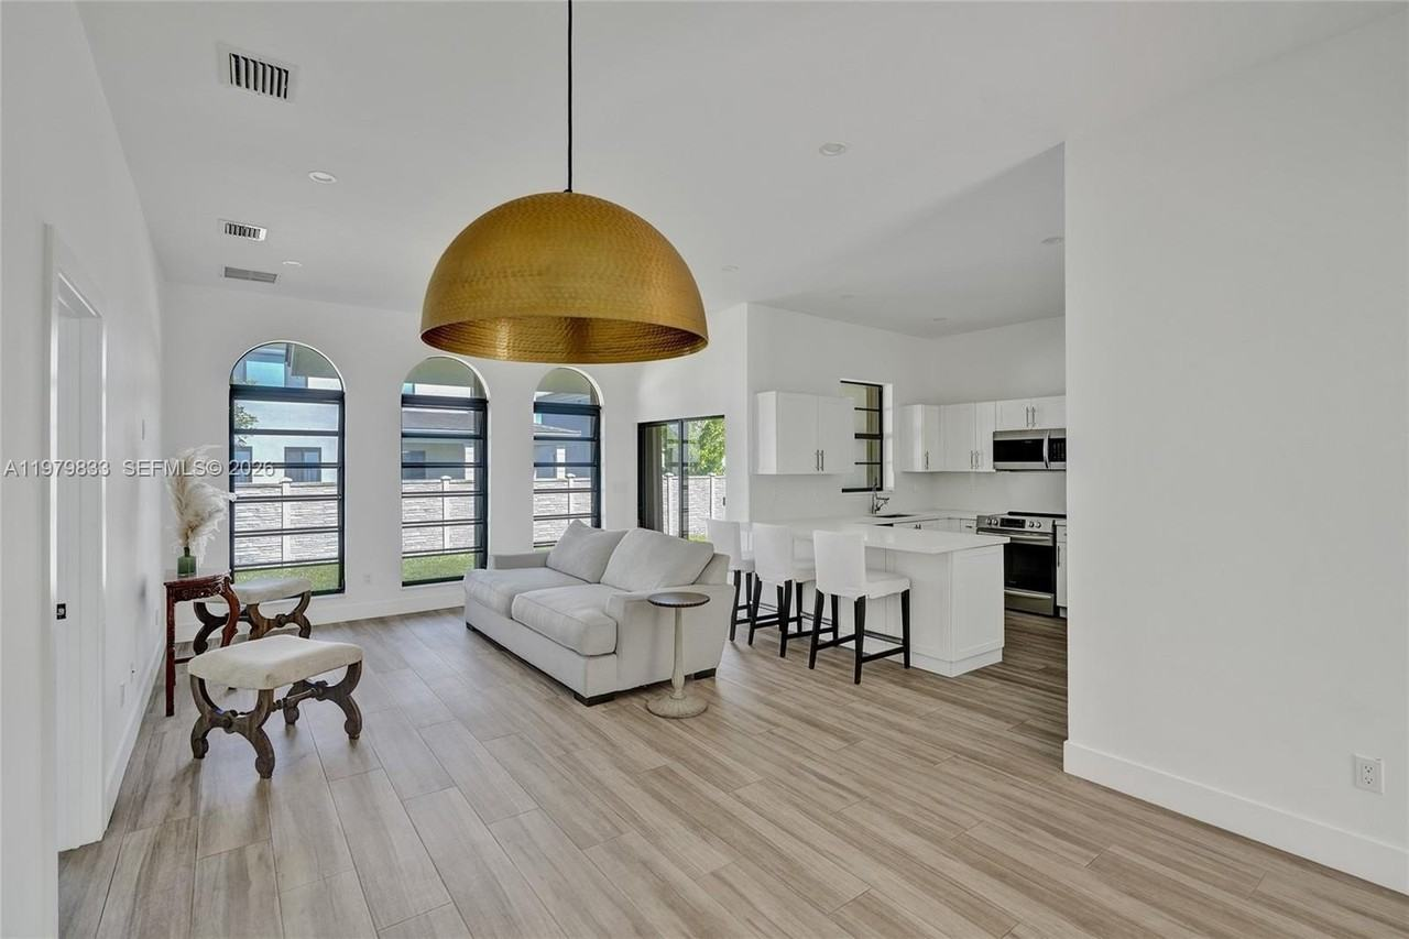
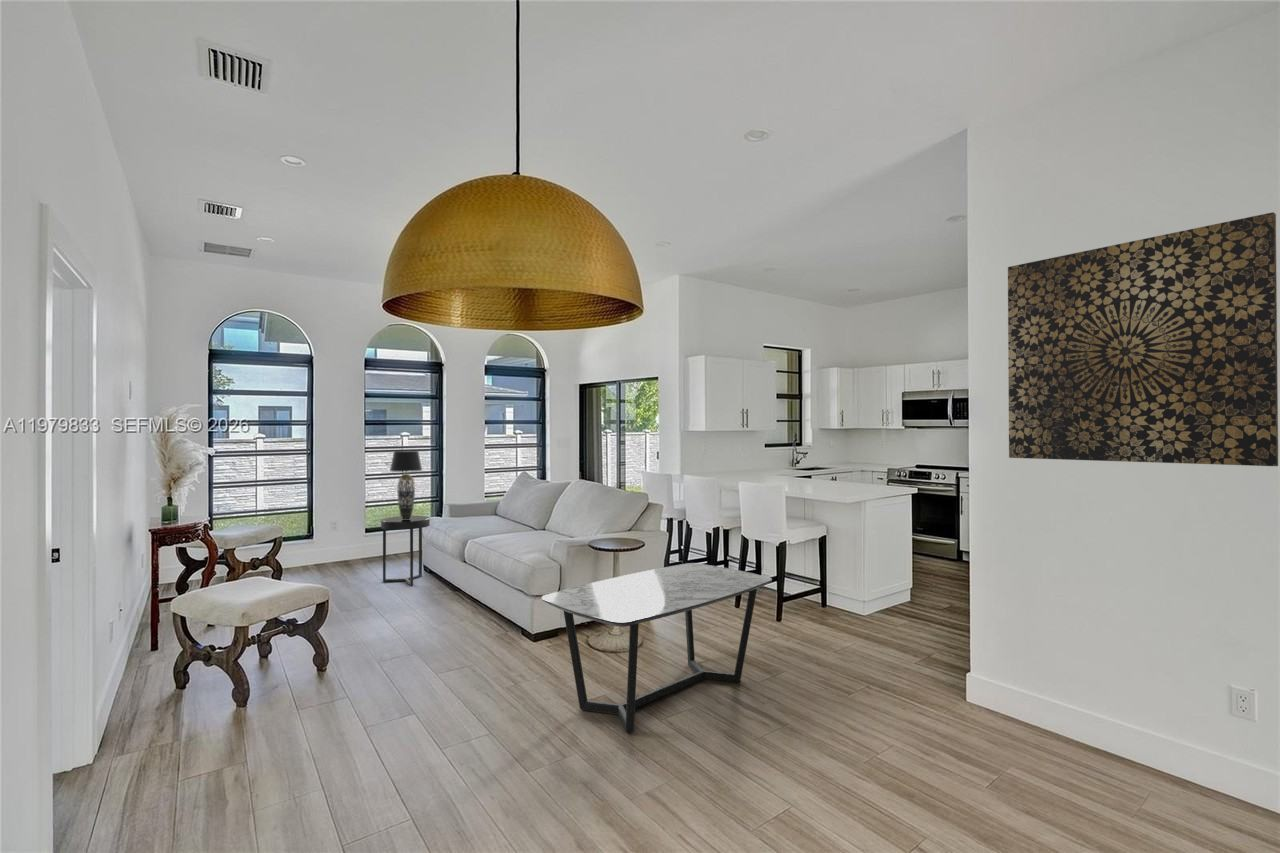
+ wall art (1124, 352)
+ side table (410, 549)
+ coffee table (658, 618)
+ table lamp (406, 485)
